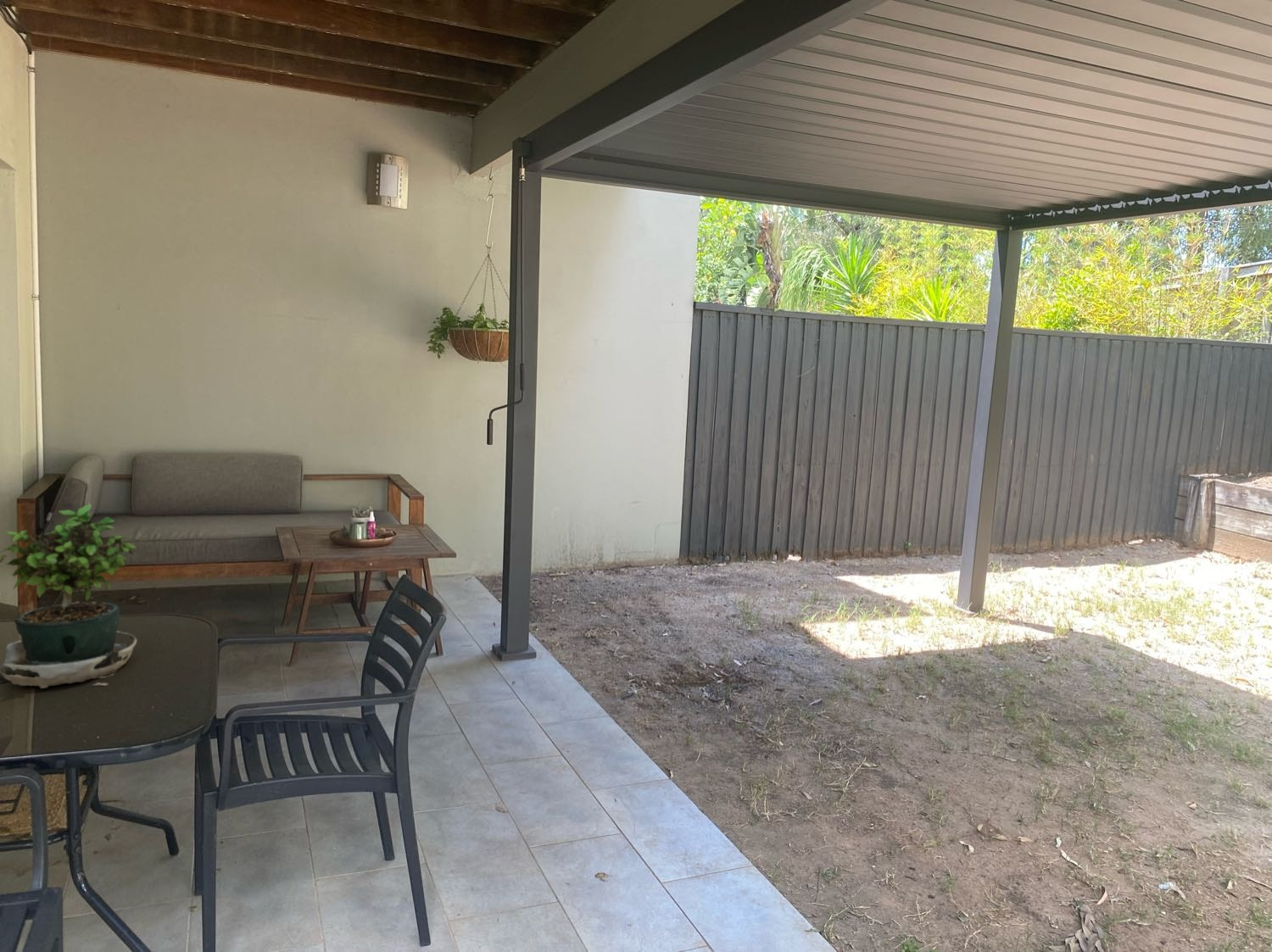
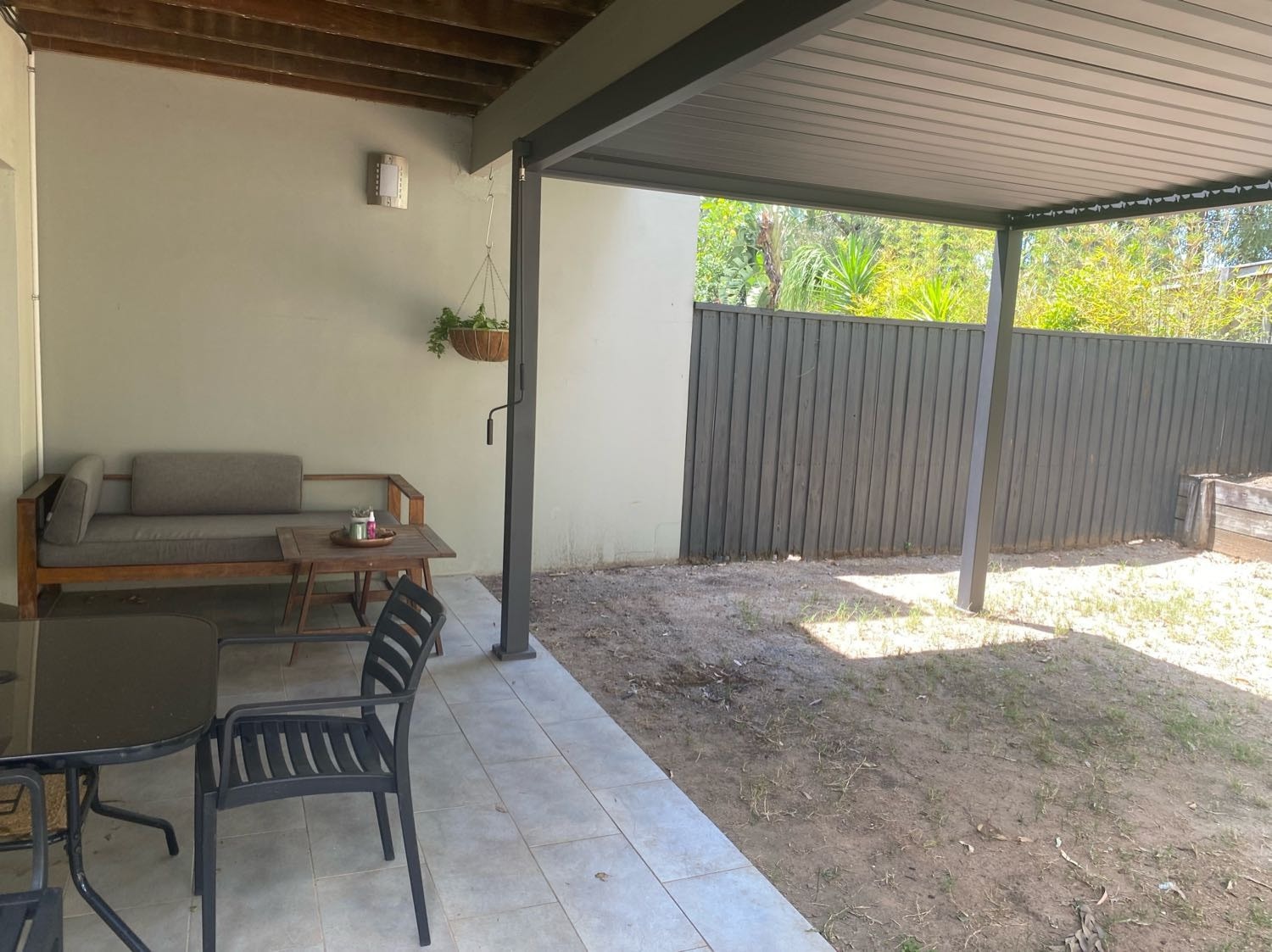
- potted plant (78, 588)
